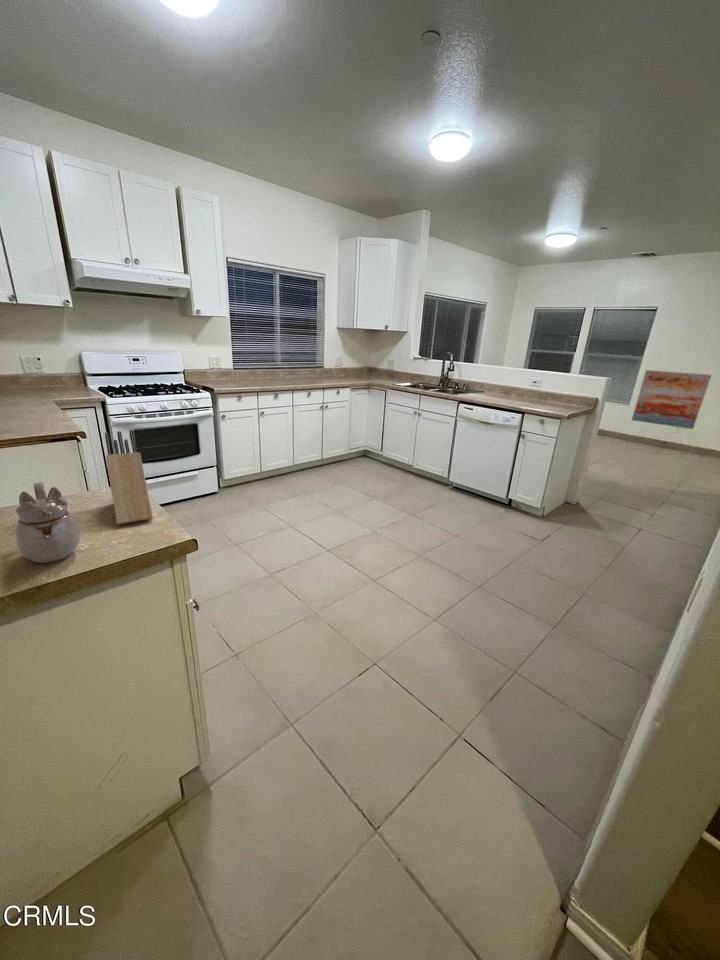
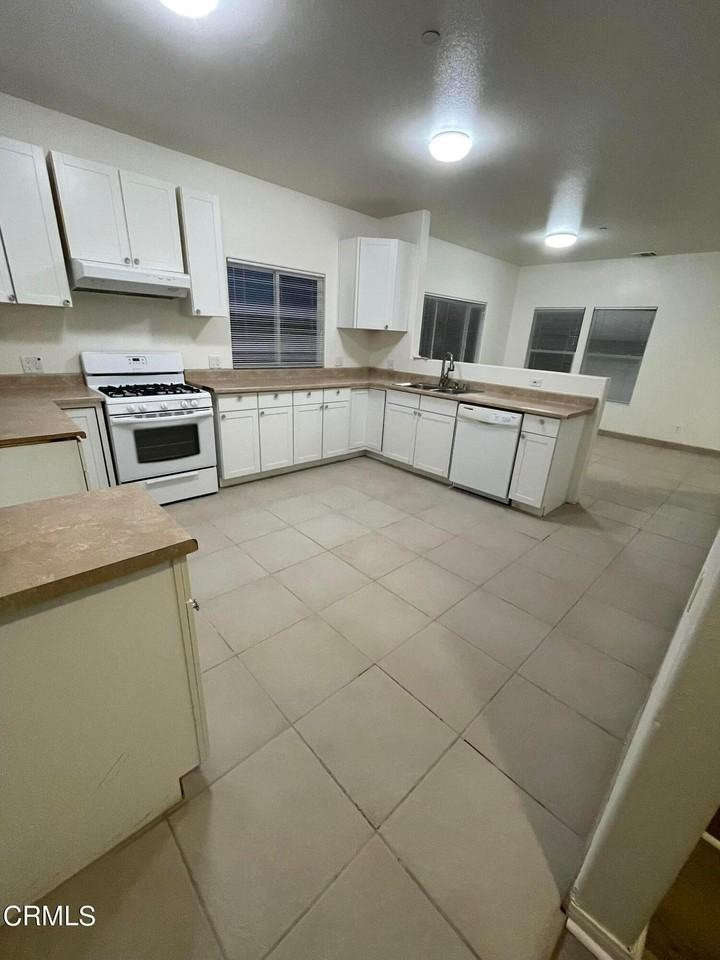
- knife block (126, 473)
- teapot (45, 522)
- wall art (669, 398)
